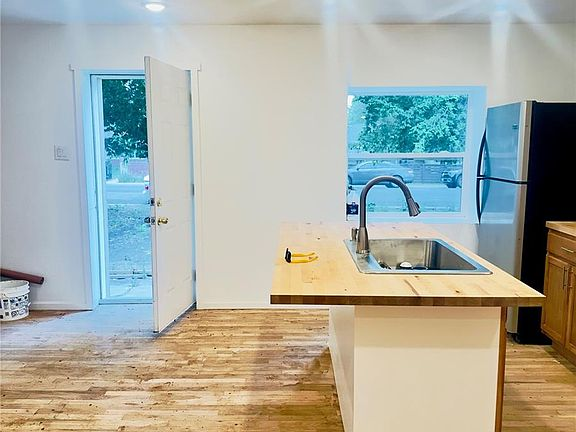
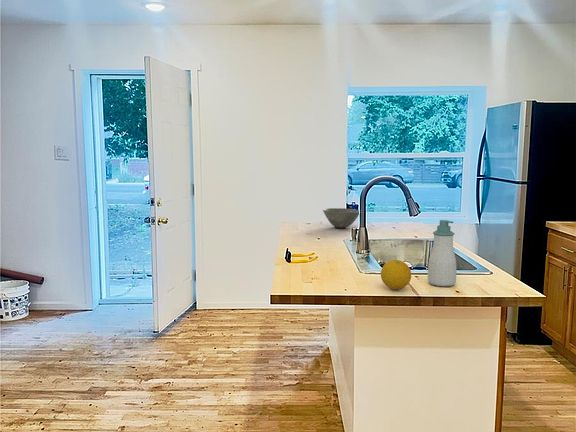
+ soap bottle (442, 252)
+ fruit (395, 274)
+ bowl (341, 218)
